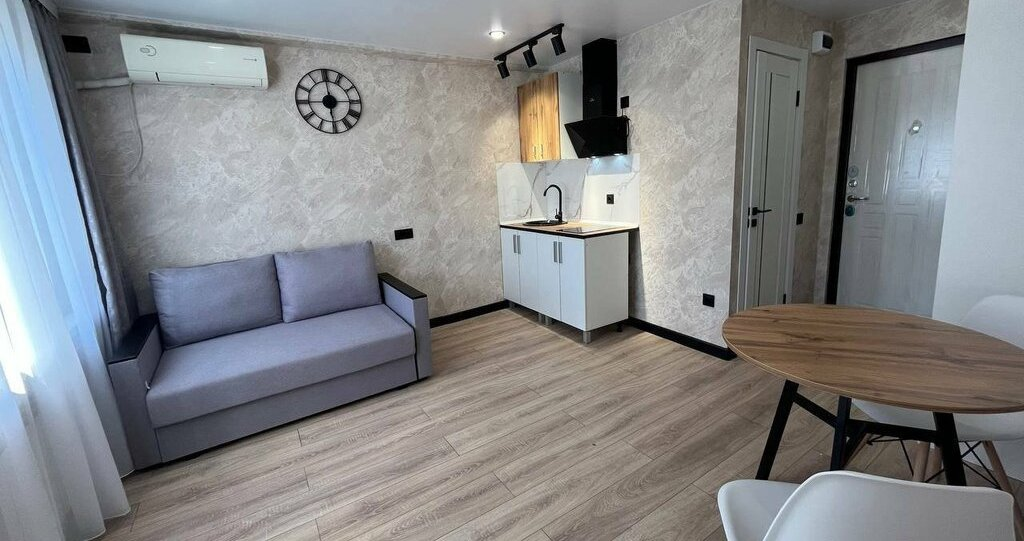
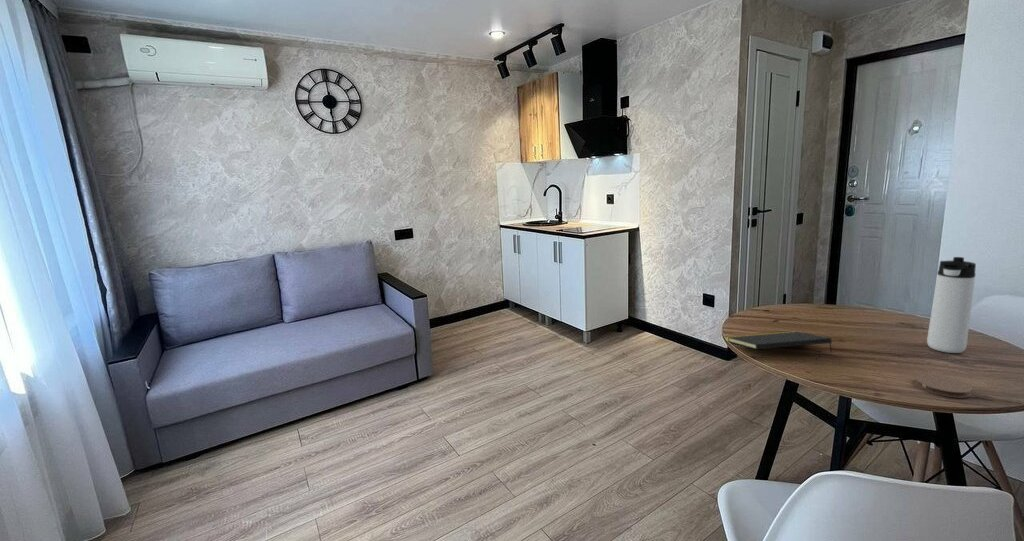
+ notepad (774, 339)
+ coaster (942, 385)
+ thermos bottle (949, 305)
